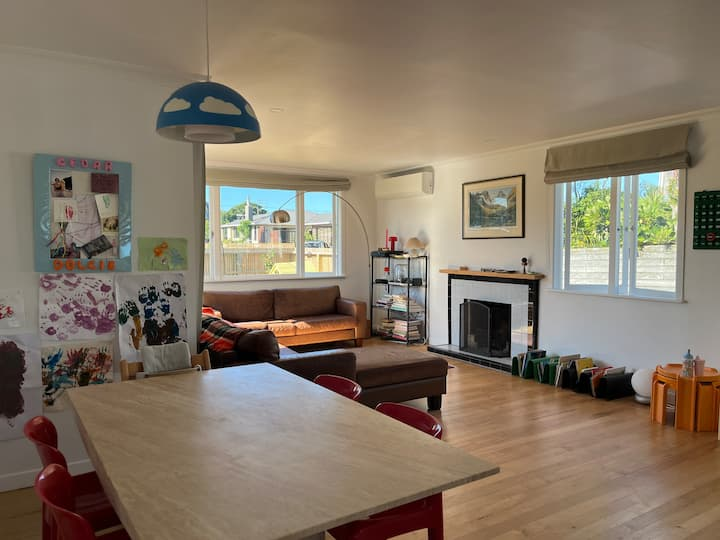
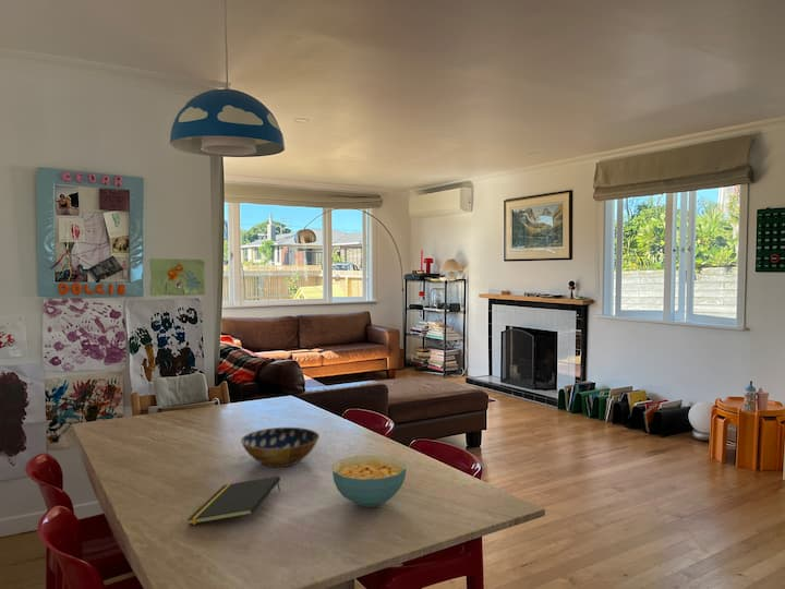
+ cereal bowl (369, 484)
+ bowl (280, 449)
+ notepad (237, 498)
